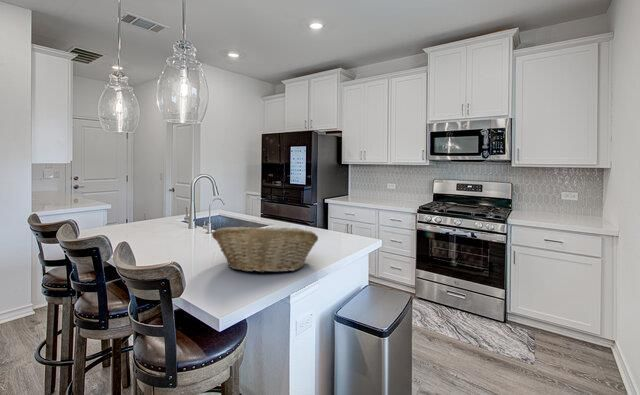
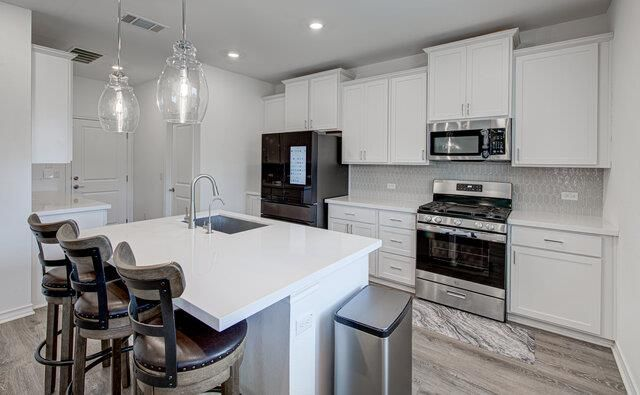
- fruit basket (265, 245)
